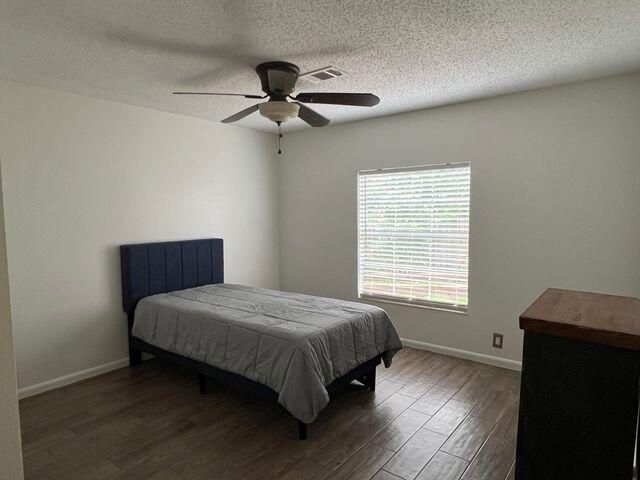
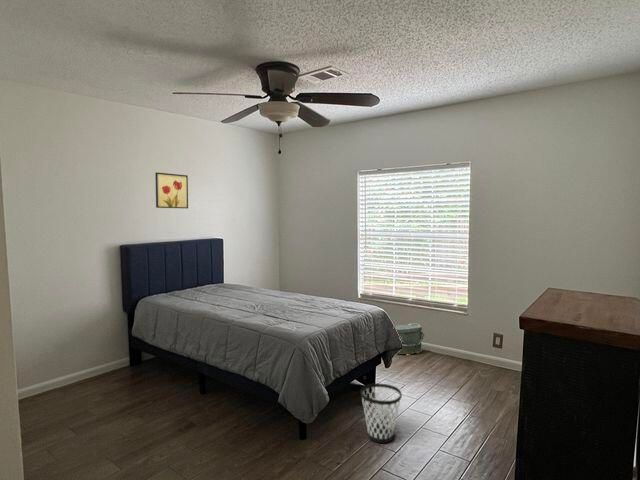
+ bag (408, 339)
+ wastebasket (380, 414)
+ wall art (171, 191)
